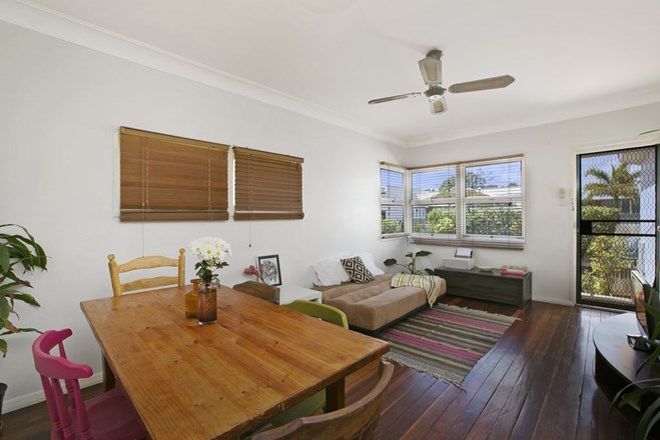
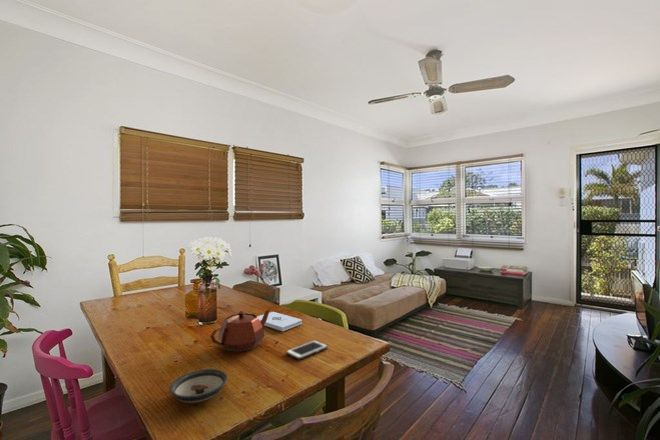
+ teapot (243, 327)
+ notepad (277, 320)
+ saucer (199, 388)
+ cell phone (307, 349)
